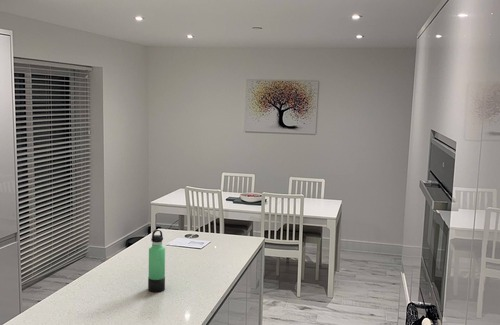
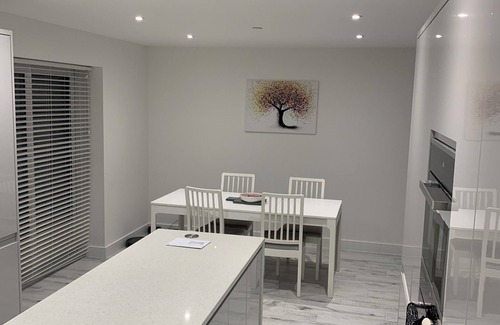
- thermos bottle (156, 259)
